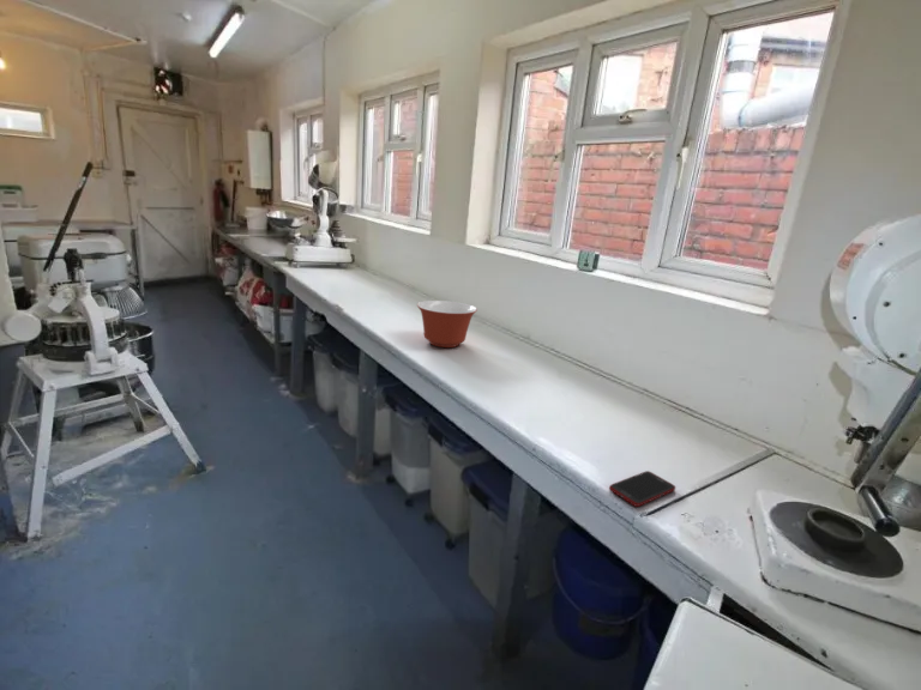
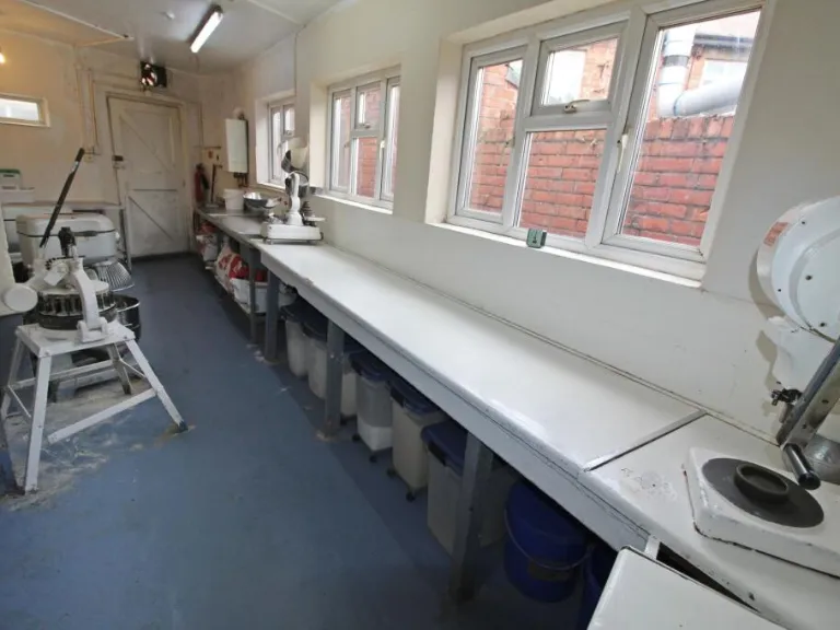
- mixing bowl (445, 325)
- cell phone (642, 488)
